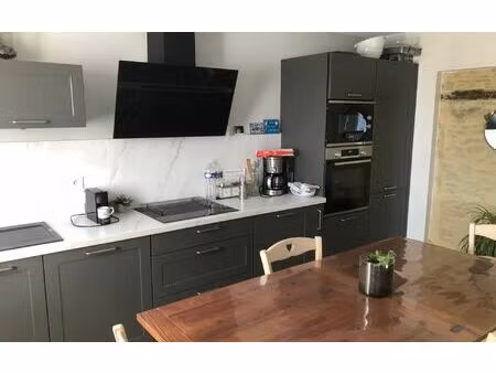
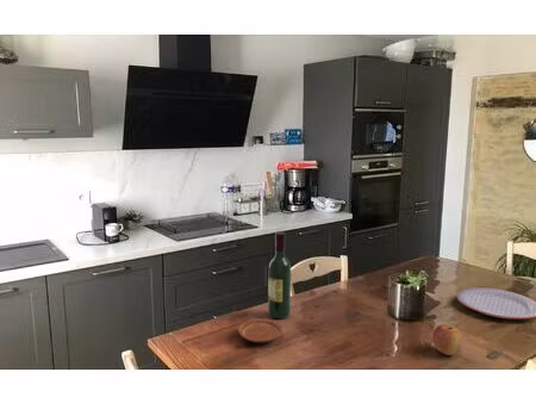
+ plate (497, 304)
+ plate (260, 333)
+ apple (447, 339)
+ wine bottle (279, 274)
